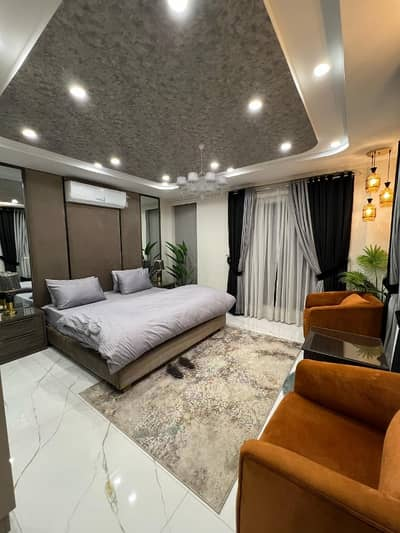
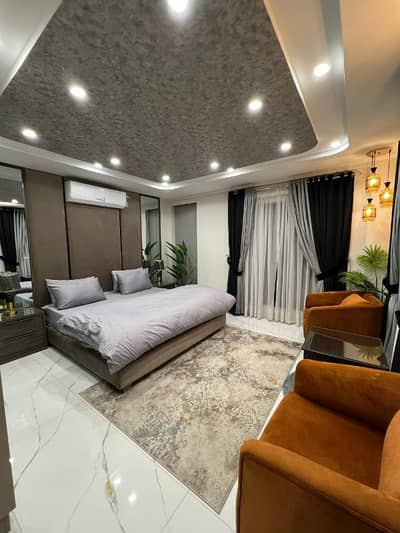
- chandelier (201, 172)
- shoe (180, 363)
